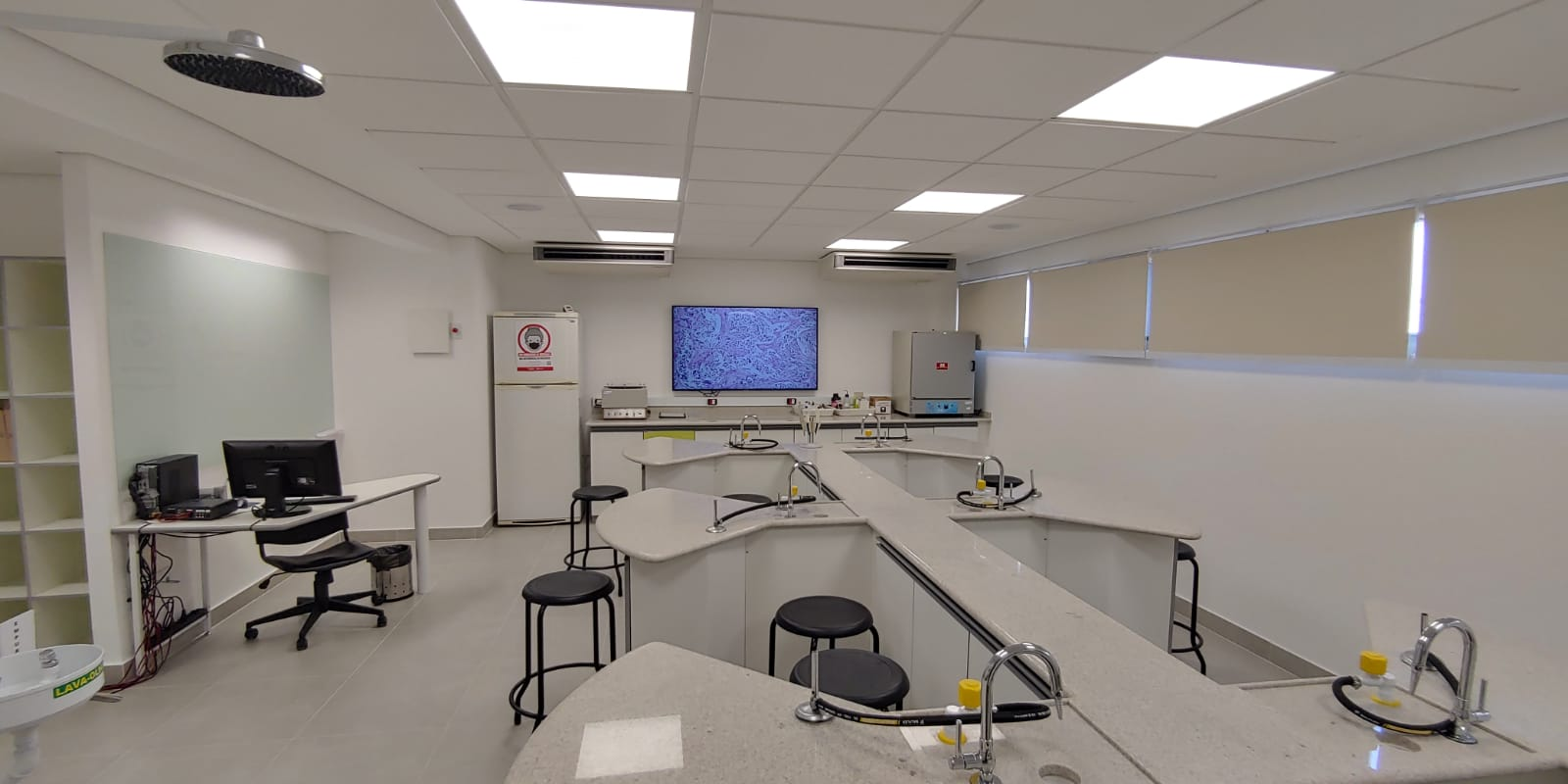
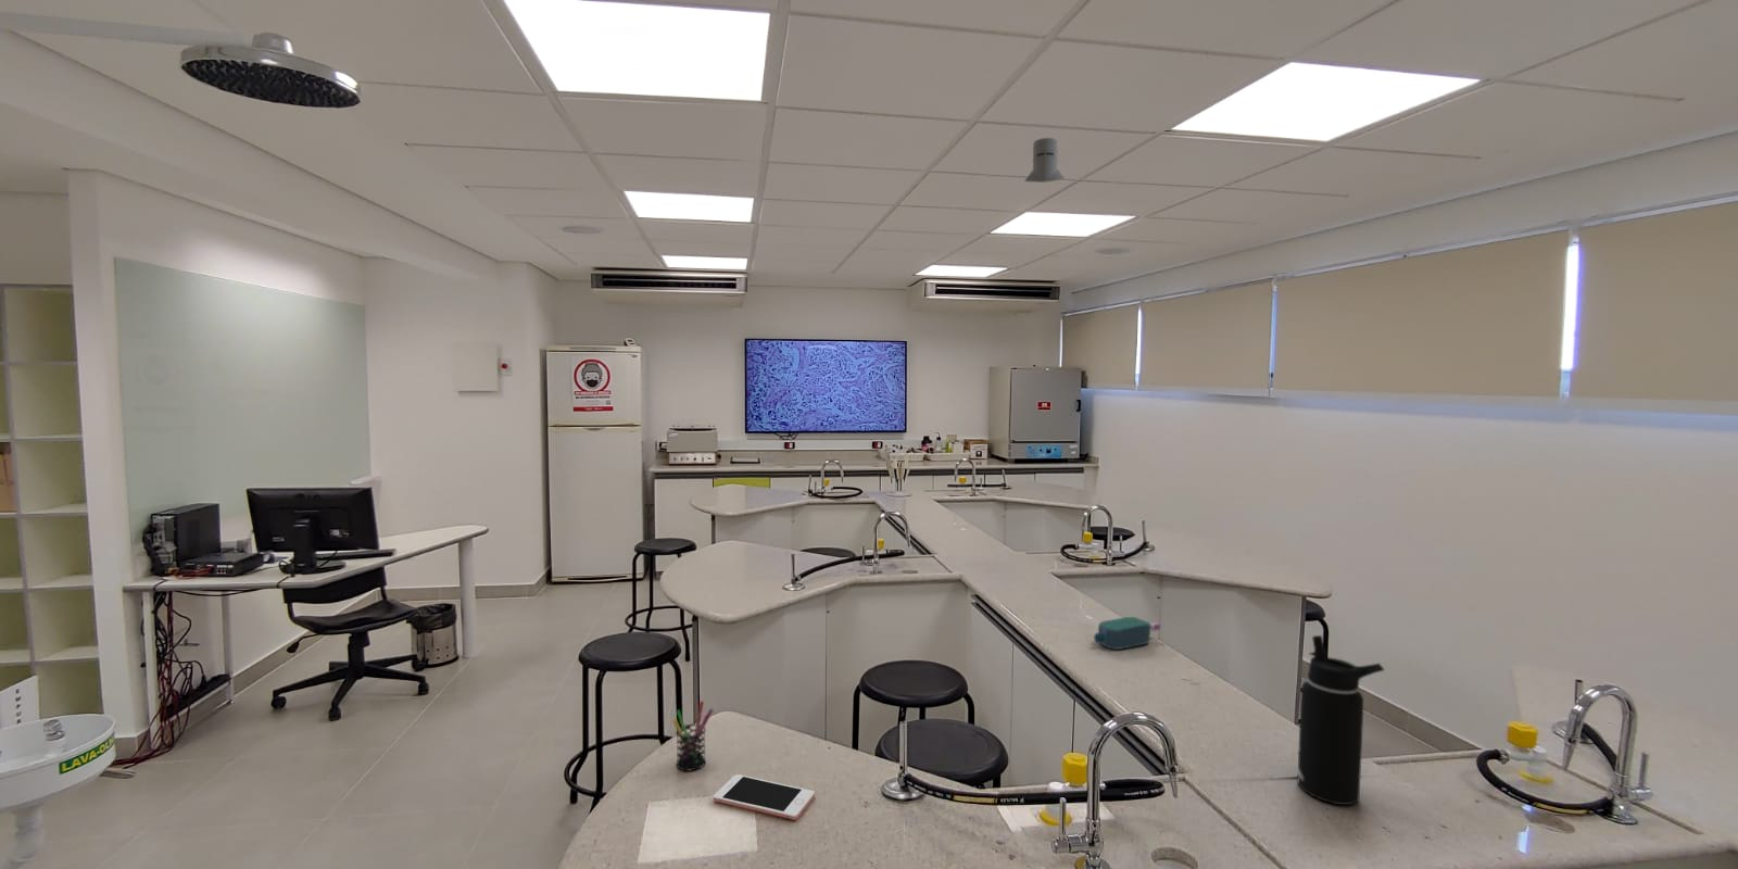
+ bottle (1126, 631)
+ water bottle (1338, 719)
+ cell phone (764, 795)
+ knight helmet (1044, 164)
+ pen holder (689, 733)
